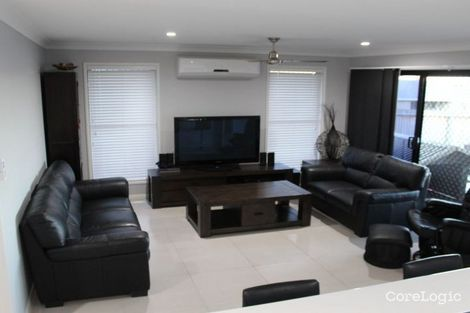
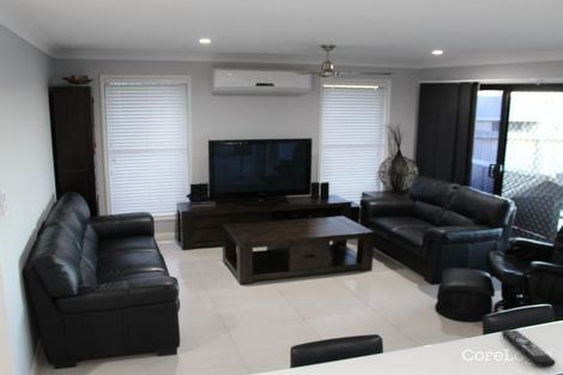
+ remote control (526, 347)
